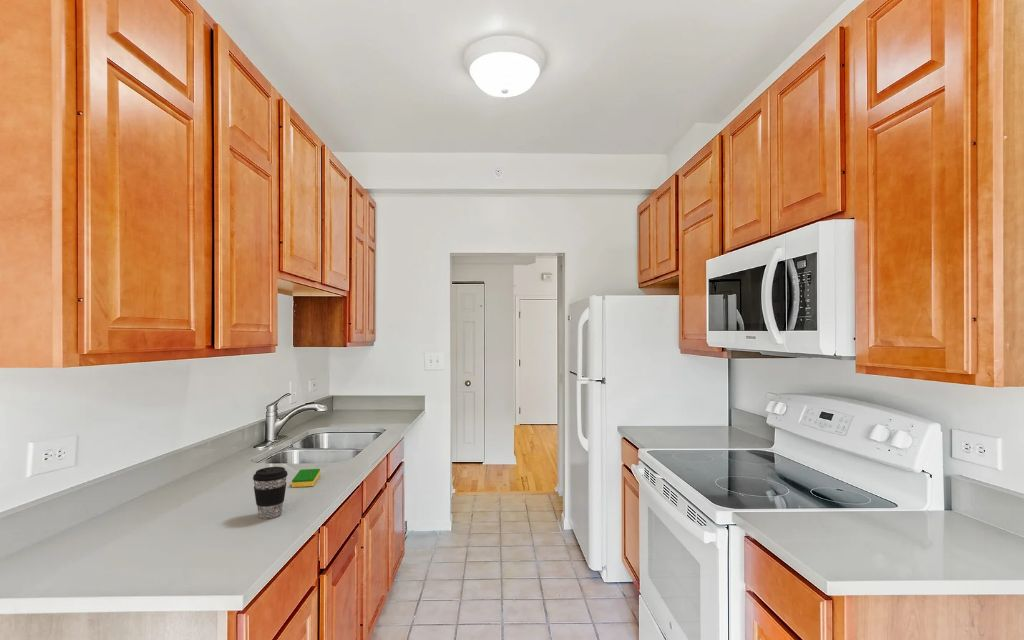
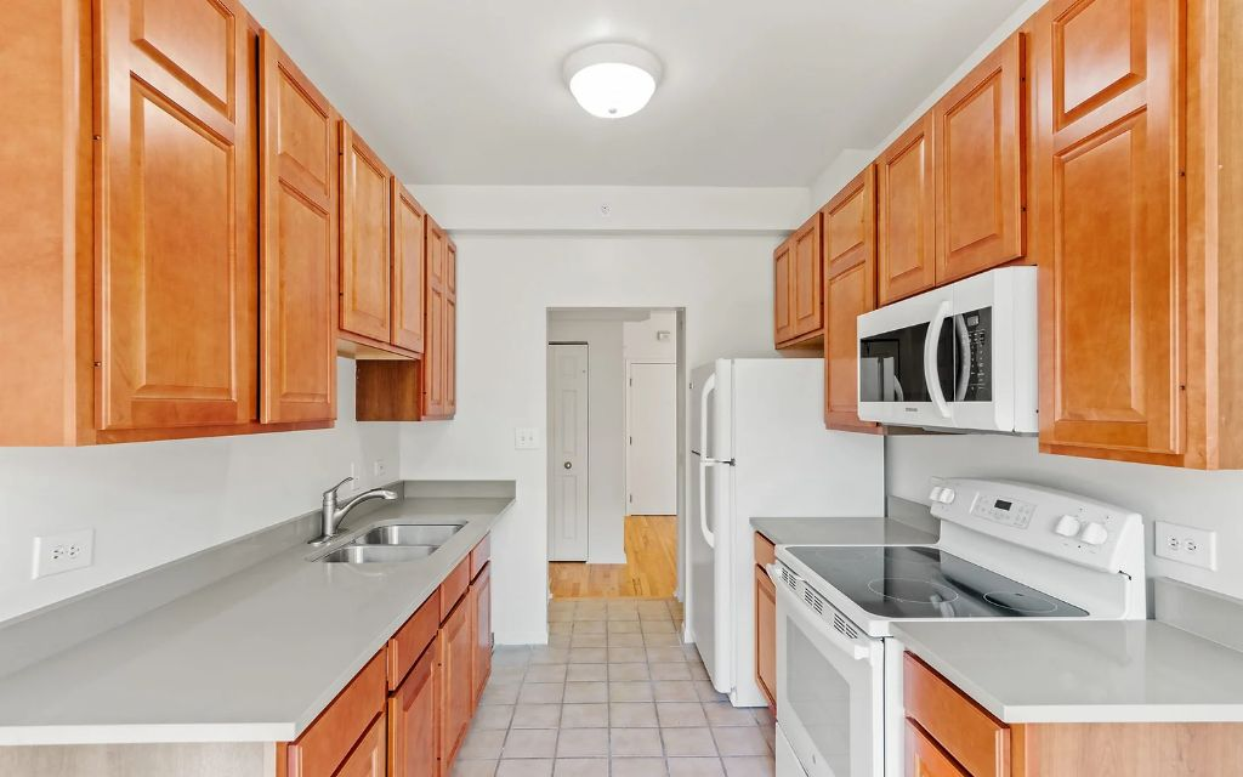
- dish sponge (306, 477)
- coffee cup (270, 492)
